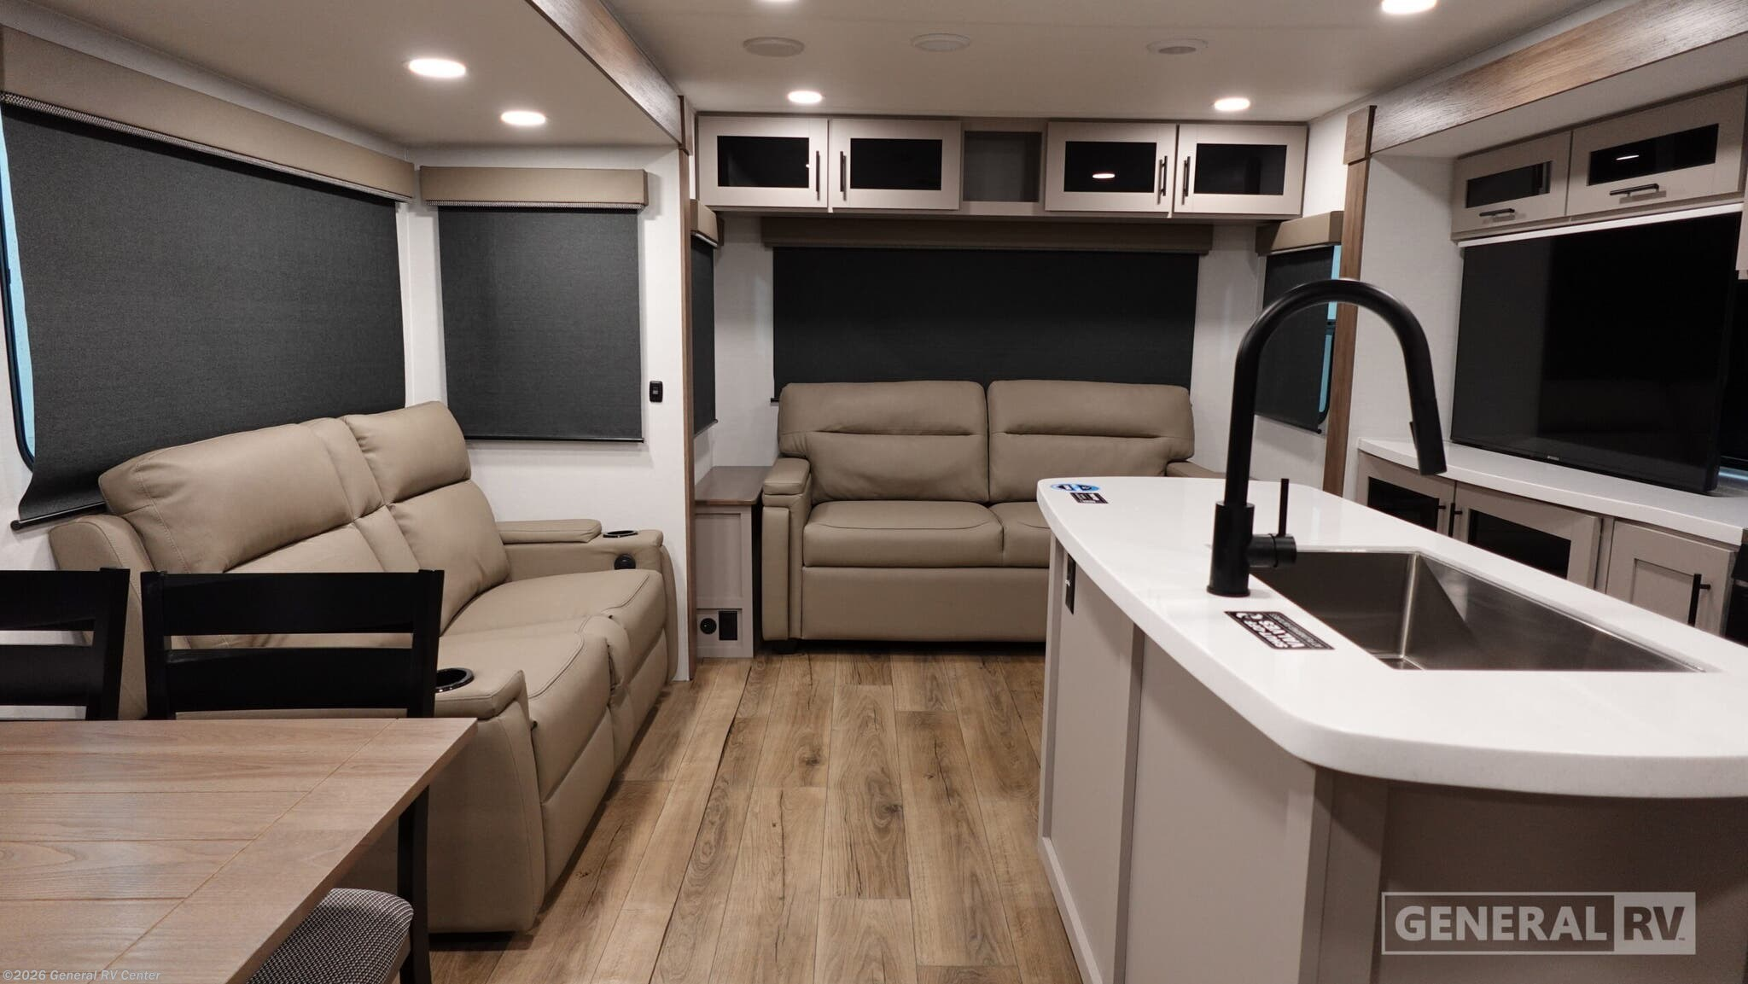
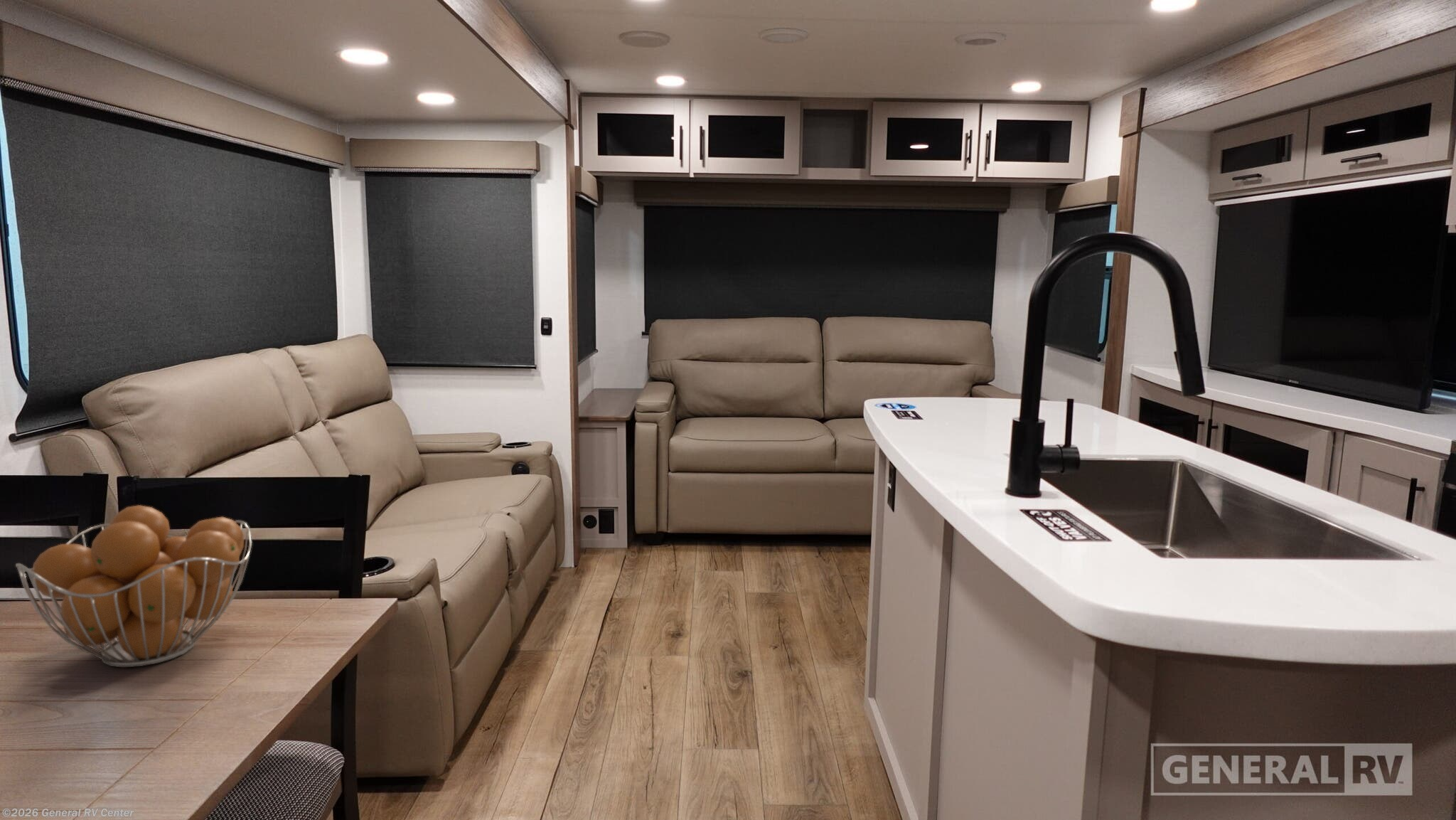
+ fruit basket (144, 582)
